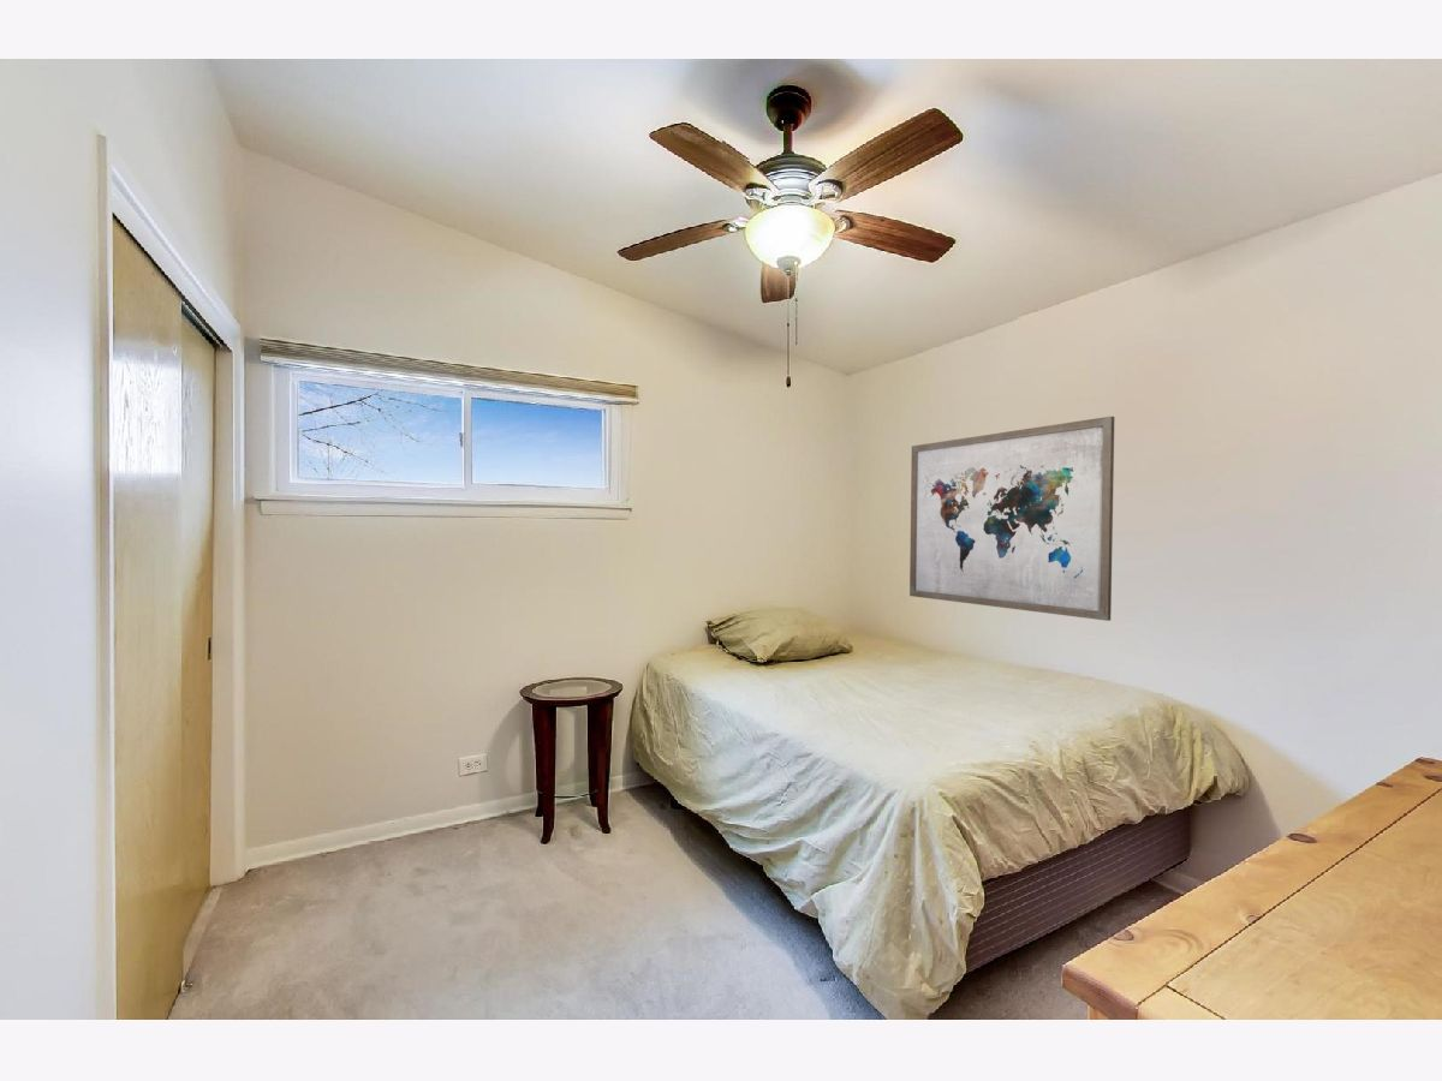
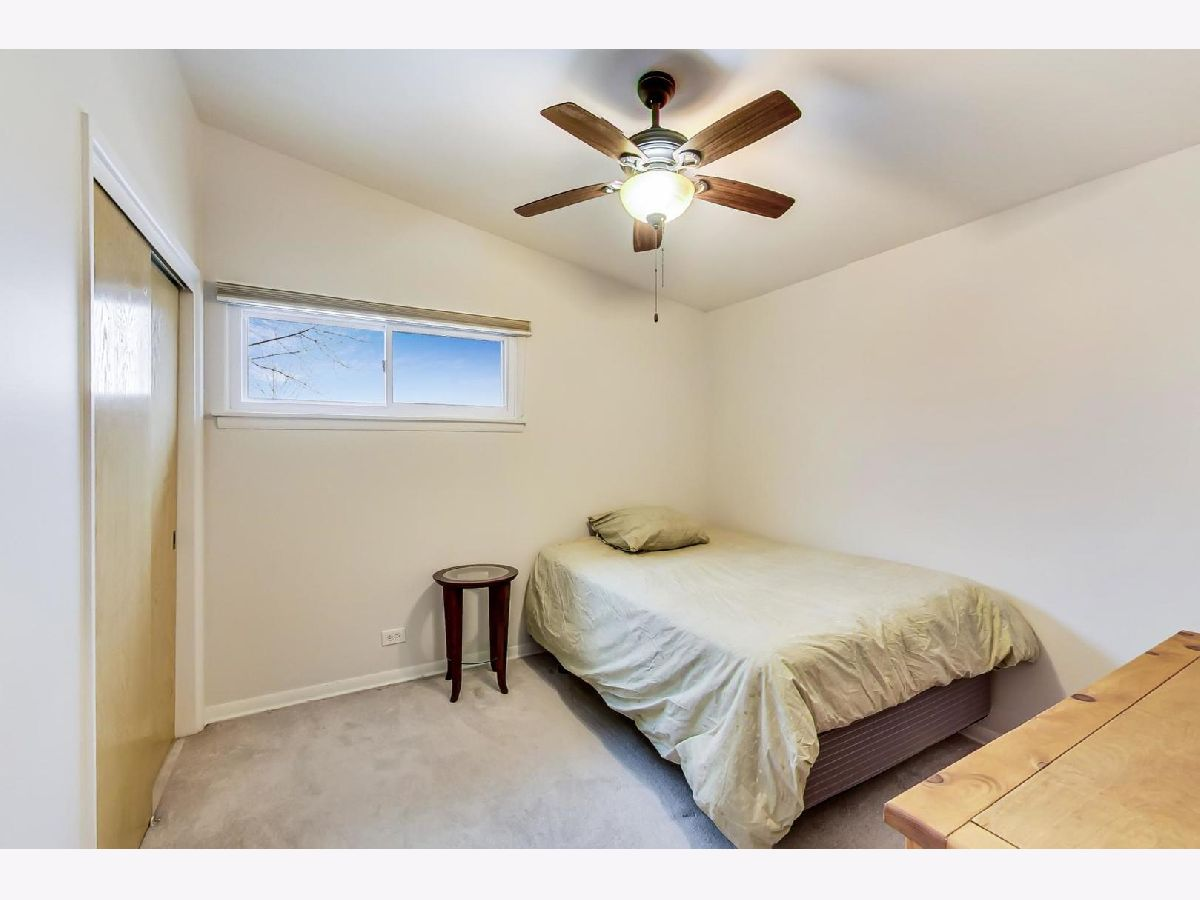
- wall art (996, 520)
